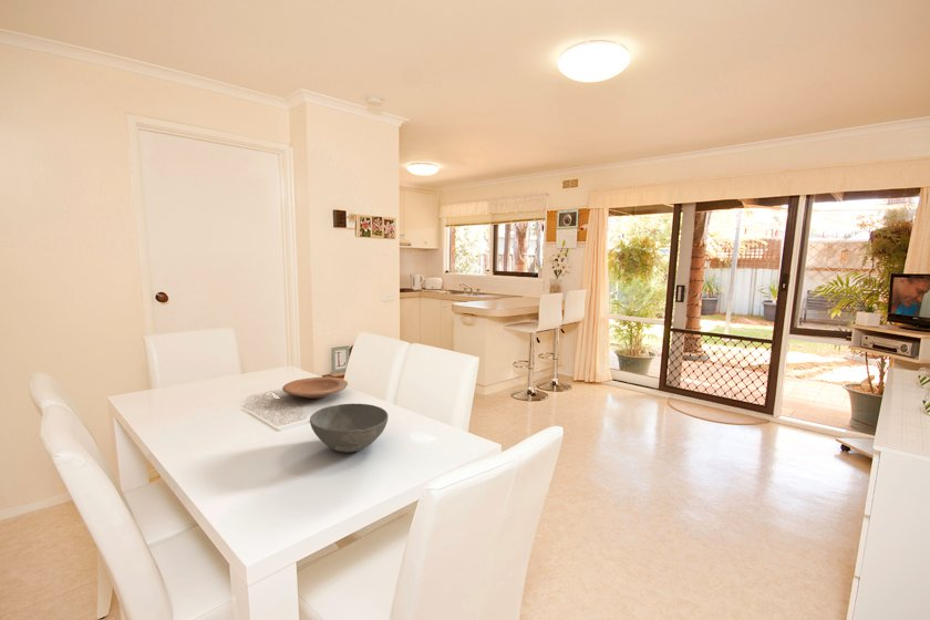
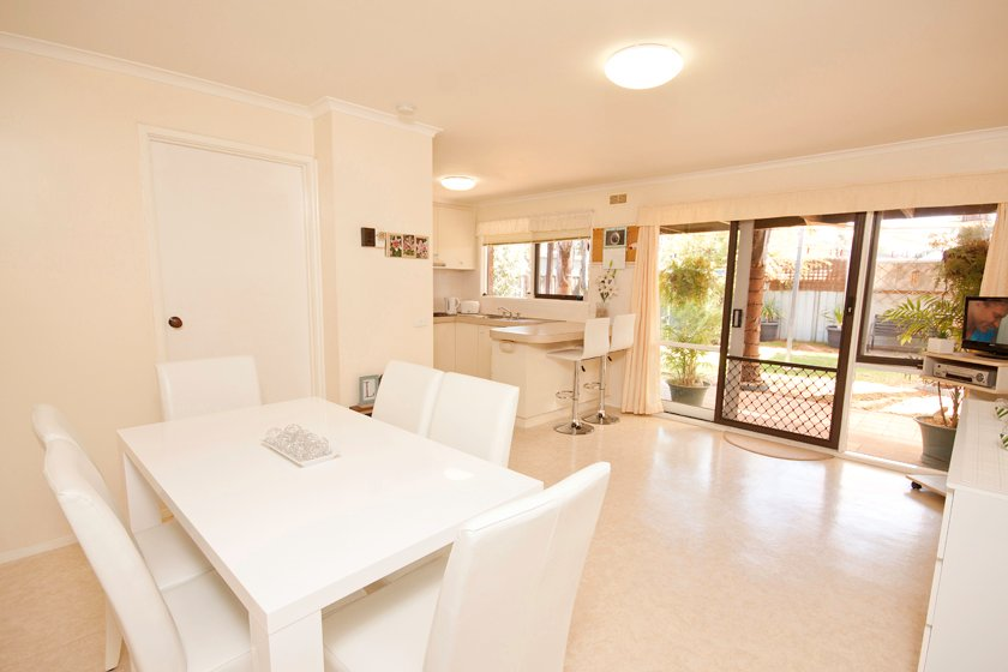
- bowl (350, 430)
- plate (316, 389)
